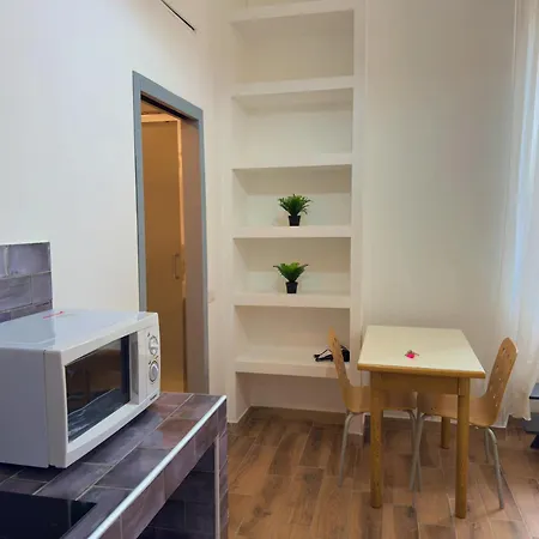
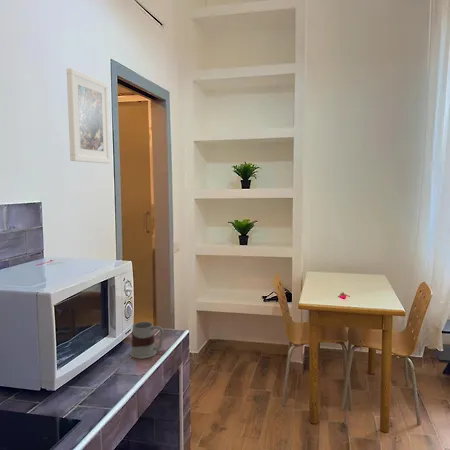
+ mug (147, 339)
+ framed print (90, 119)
